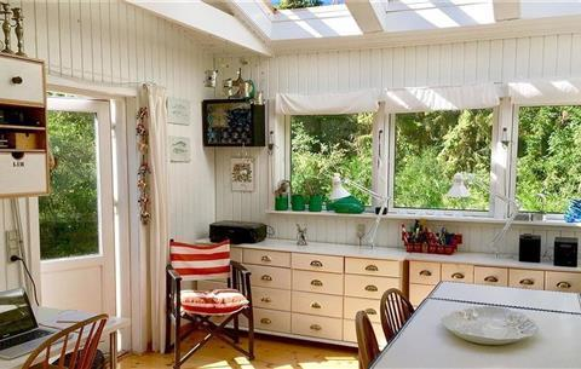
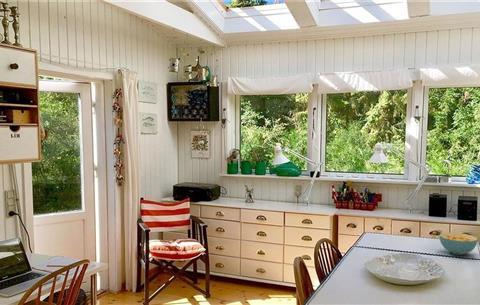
+ cereal bowl (457, 245)
